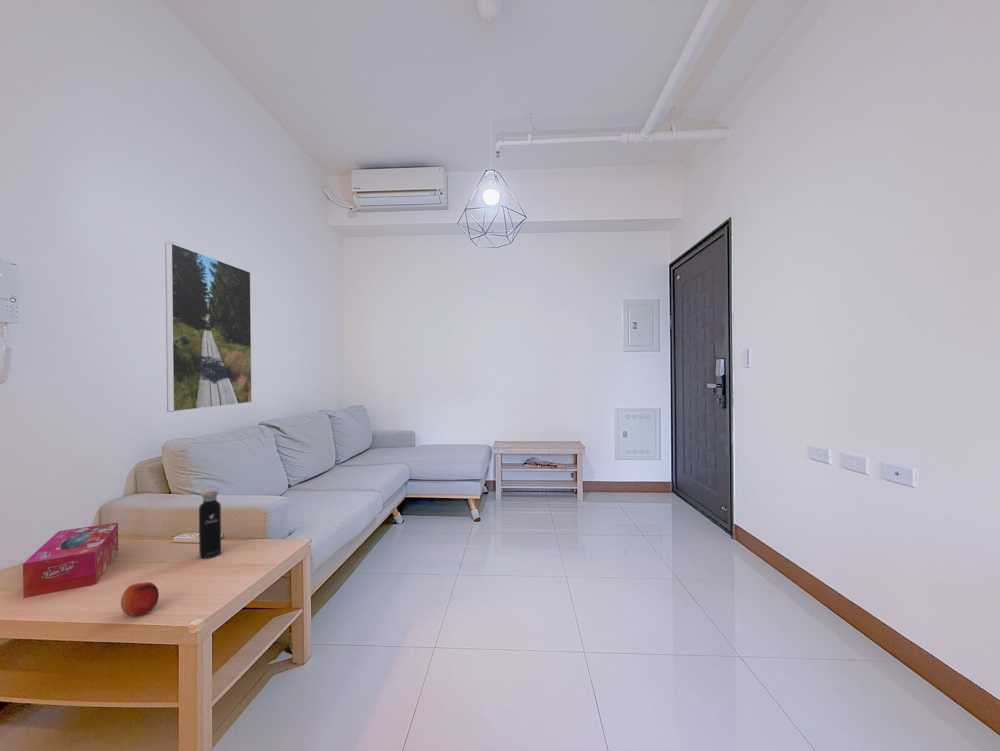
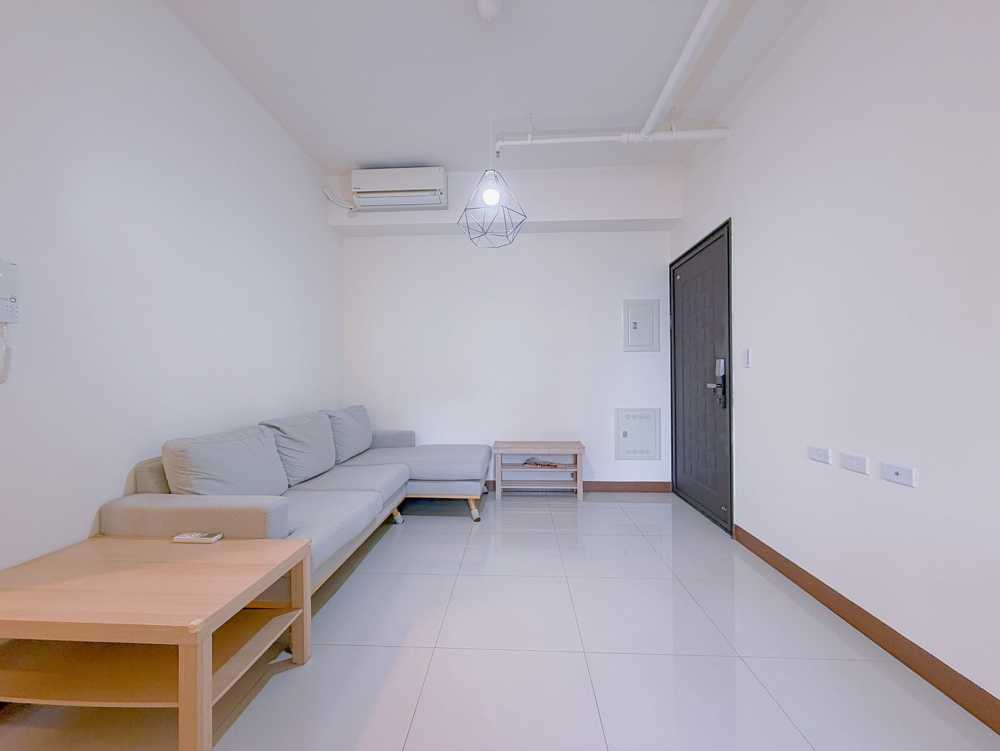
- fruit (140, 597)
- tissue box (76, 556)
- water bottle (210, 520)
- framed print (214, 333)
